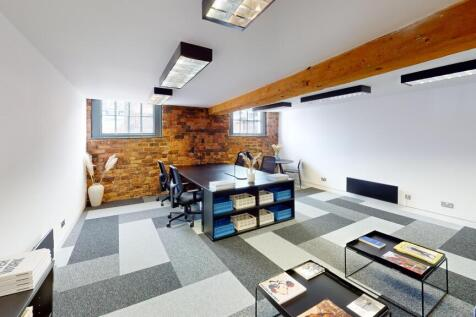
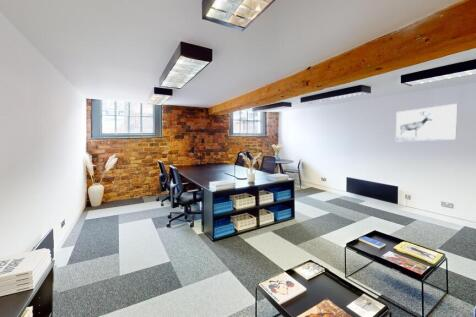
+ wall art (423, 124)
